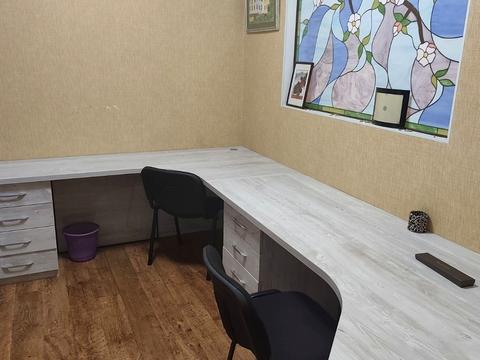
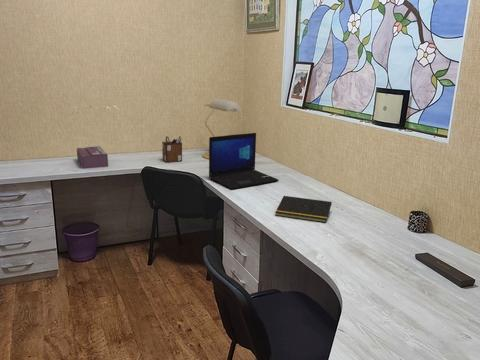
+ desk lamp (212, 133)
+ laptop (244, 159)
+ tissue box (92, 156)
+ desk organizer (172, 148)
+ notepad (303, 208)
